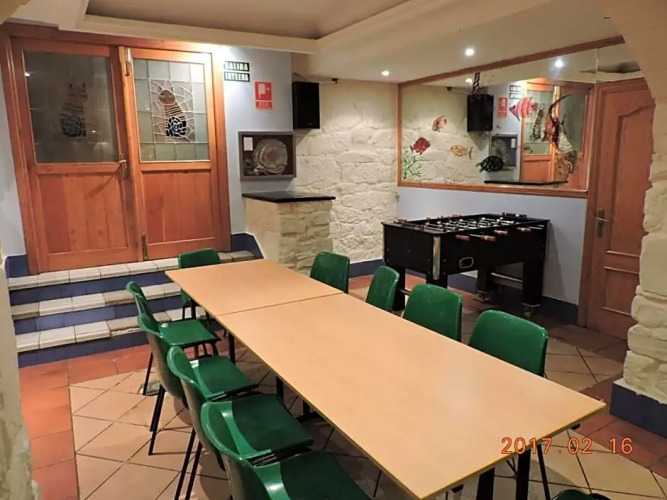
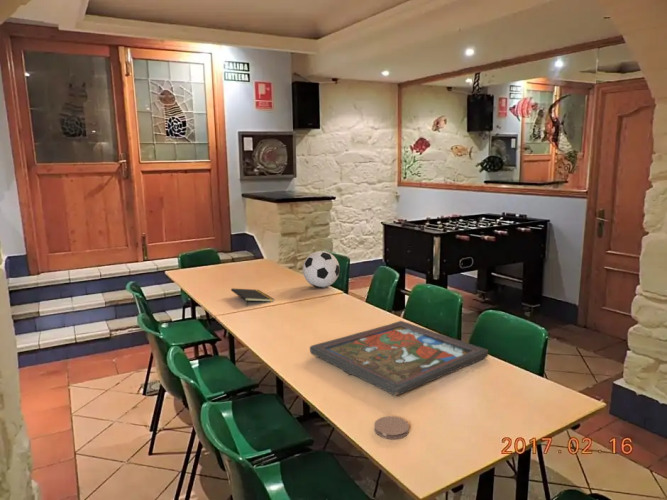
+ notepad (252, 294)
+ coaster (391, 427)
+ soccer ball (321, 269)
+ framed painting (398, 351)
